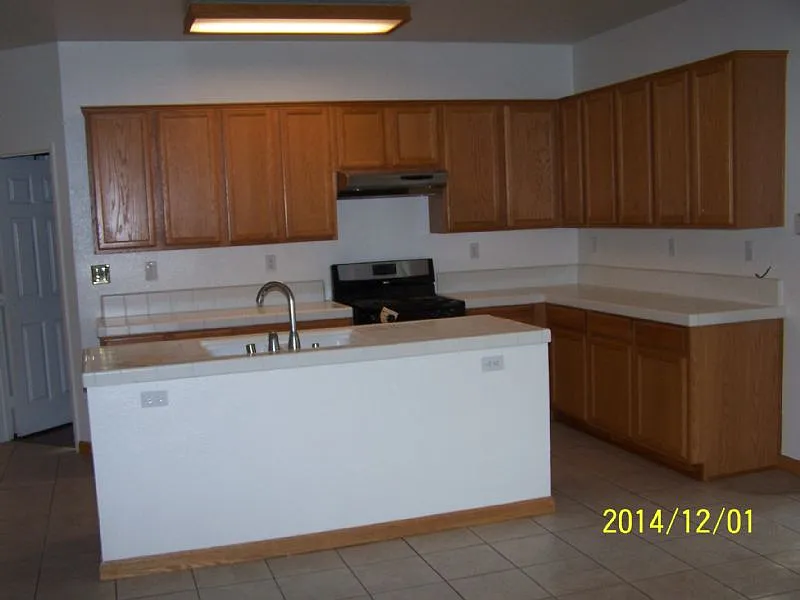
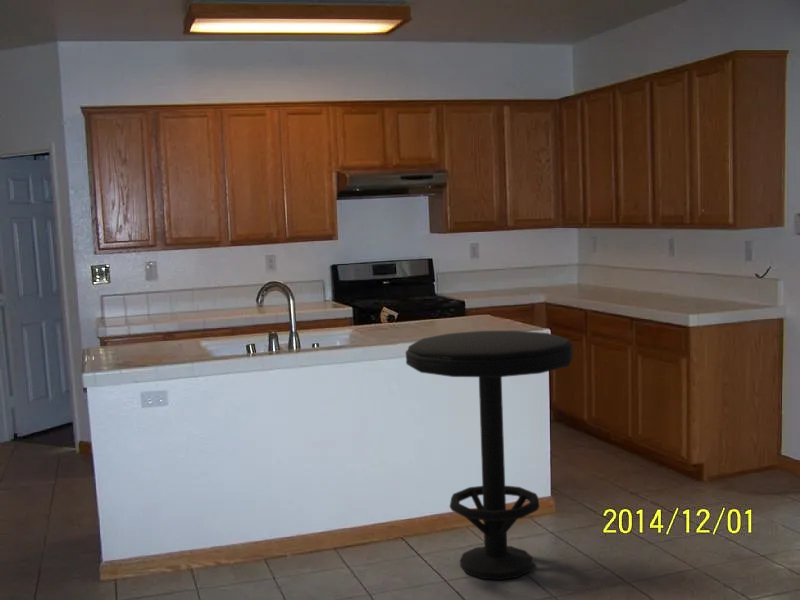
+ bar stool (492, 451)
